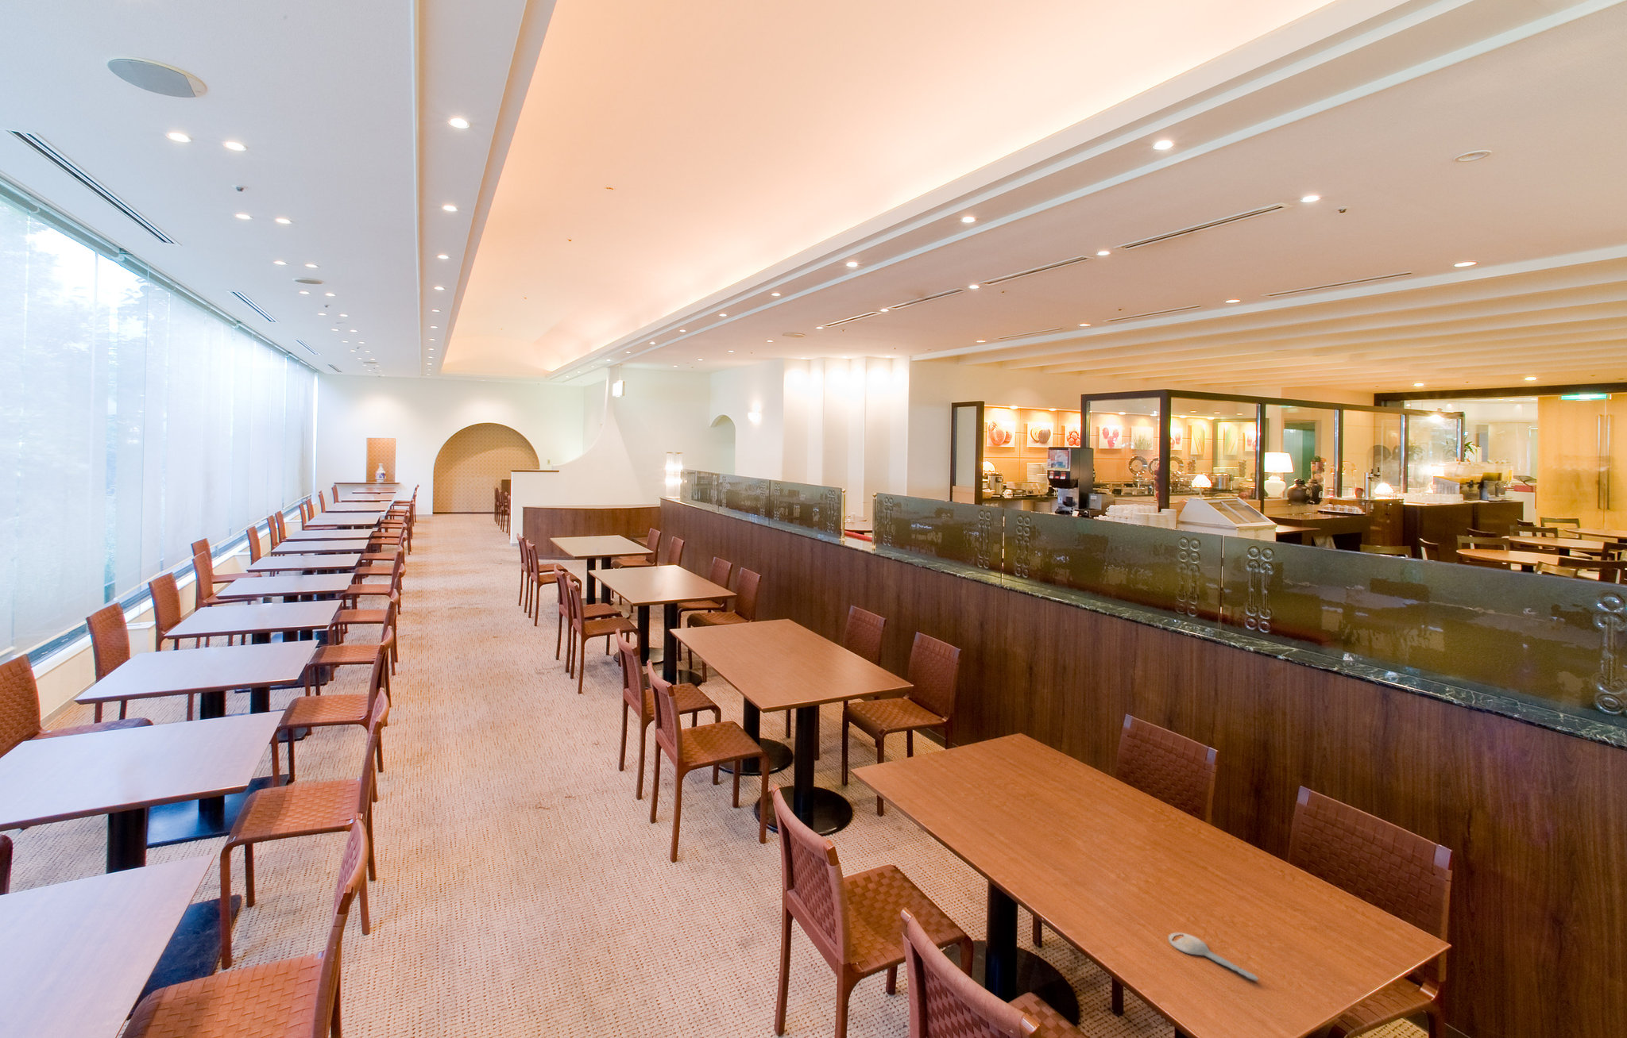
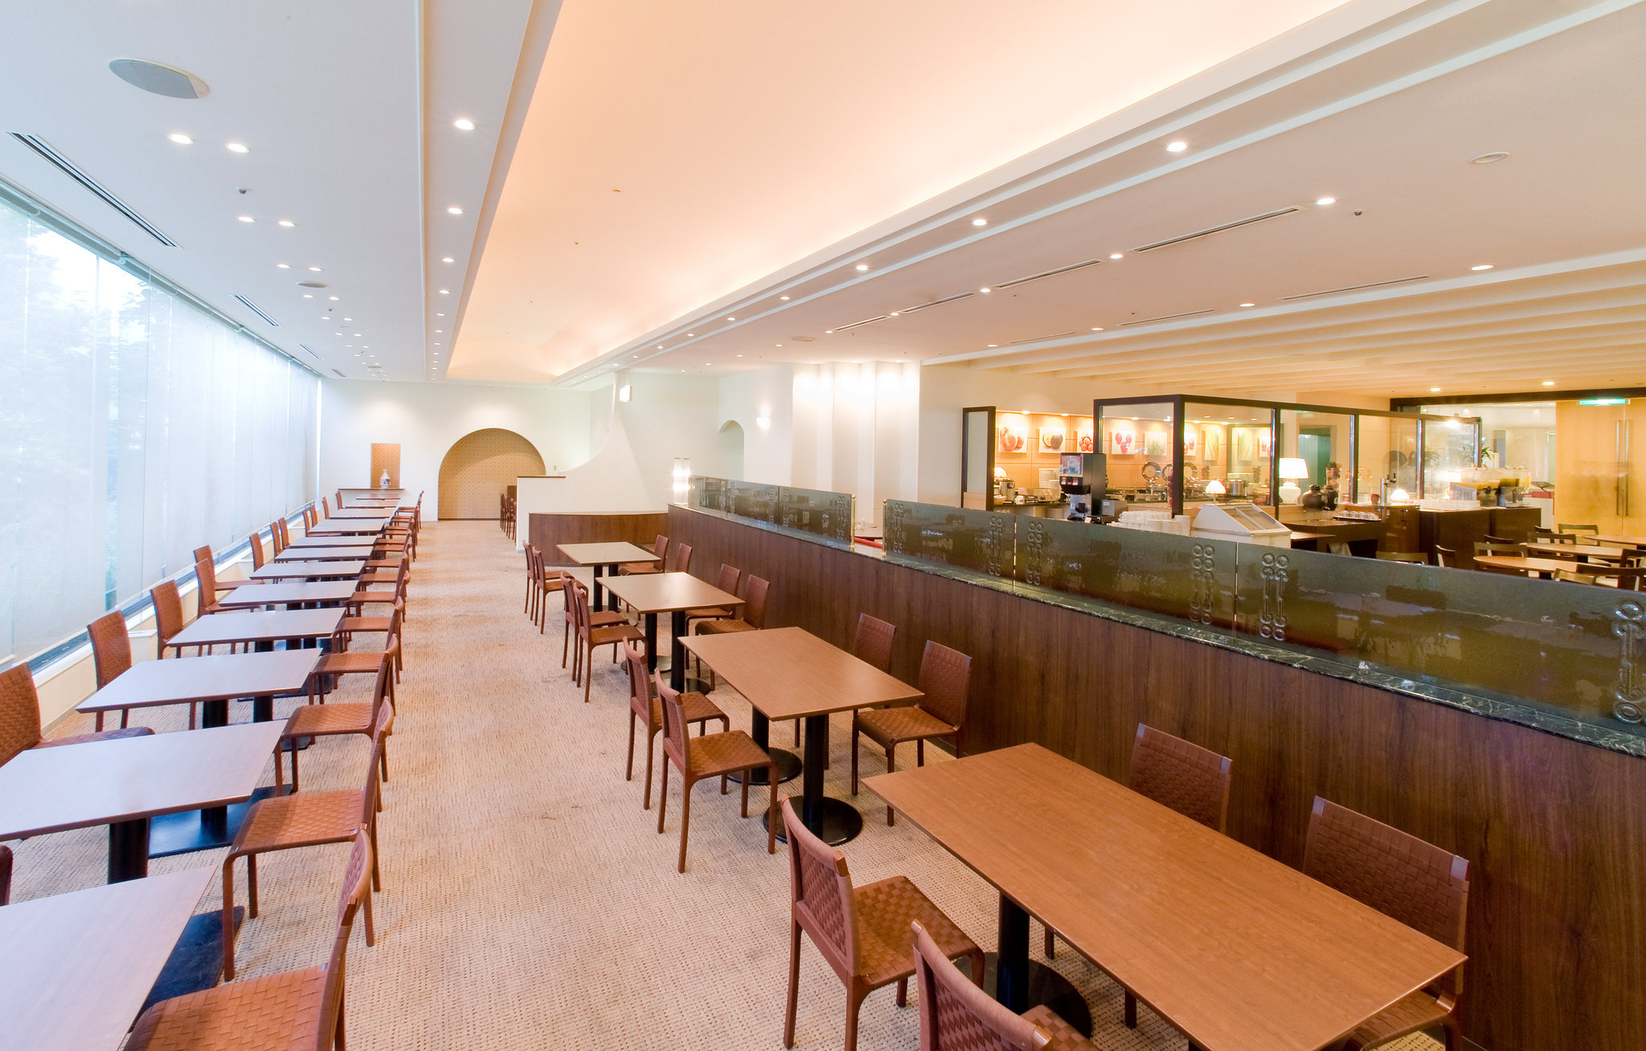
- key (1212, 956)
